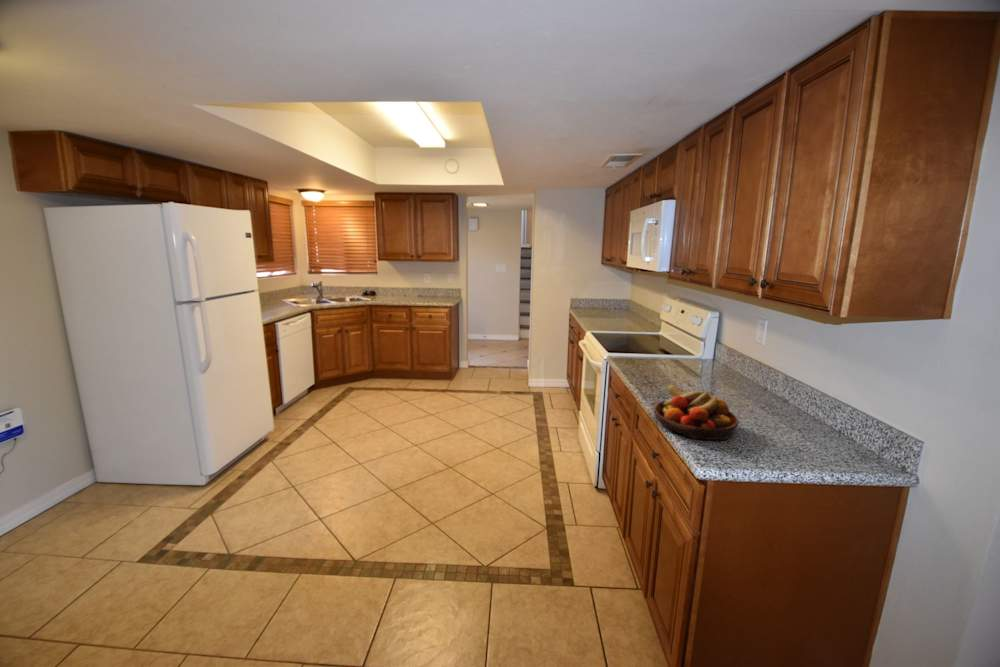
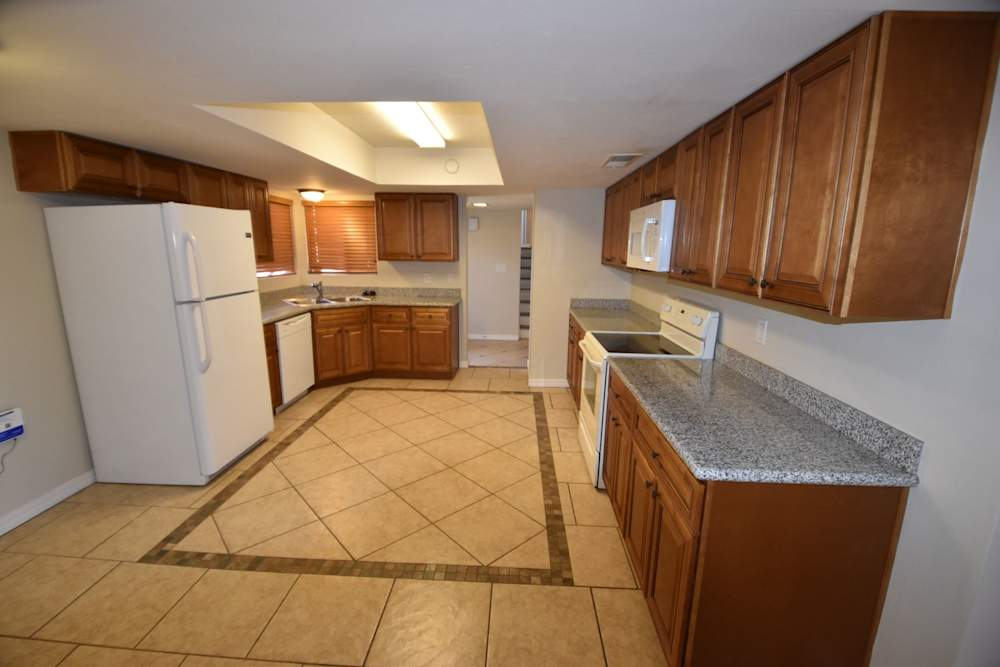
- fruit bowl (694, 409)
